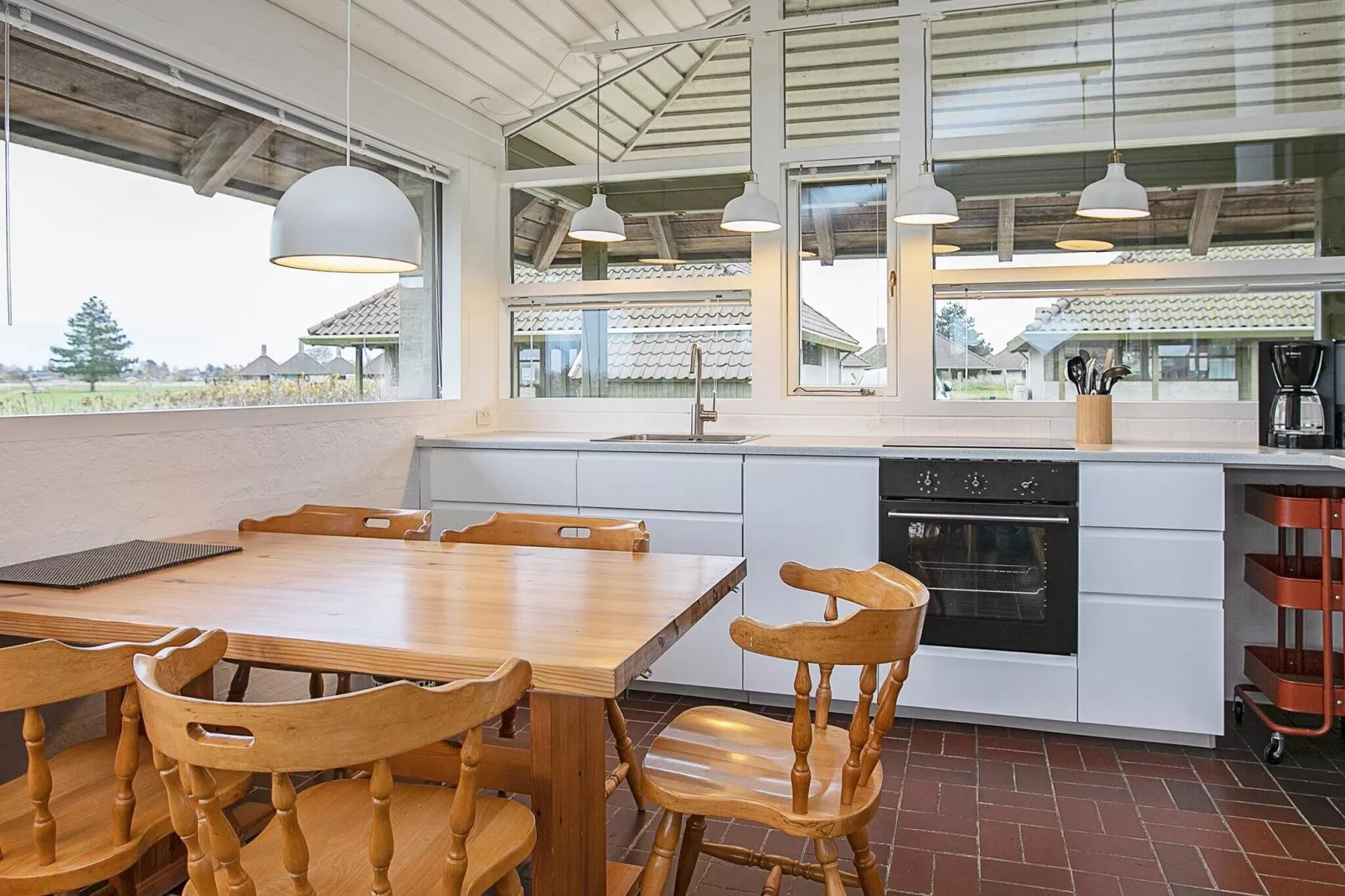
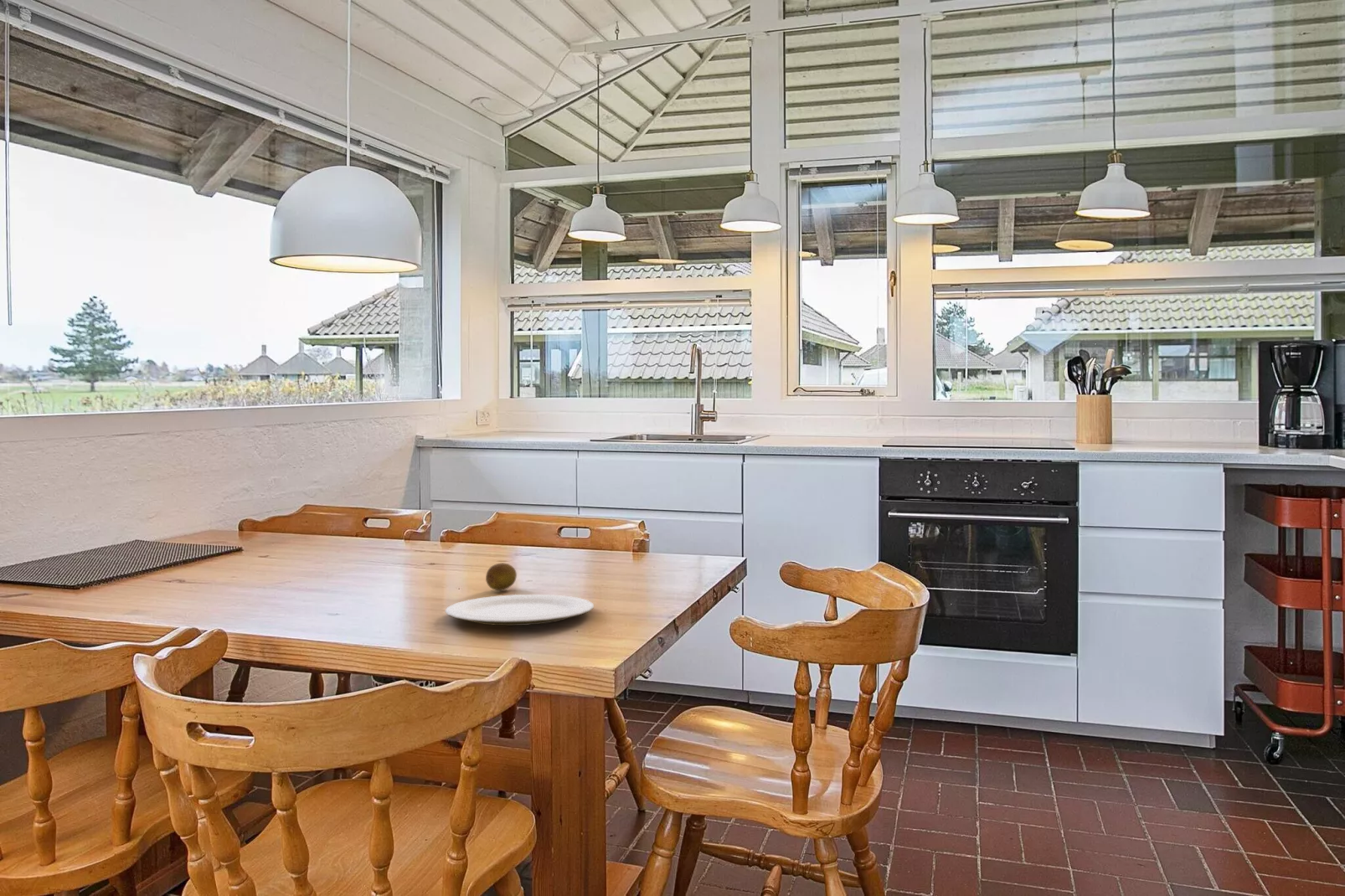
+ plate (520, 610)
+ fruit (501, 576)
